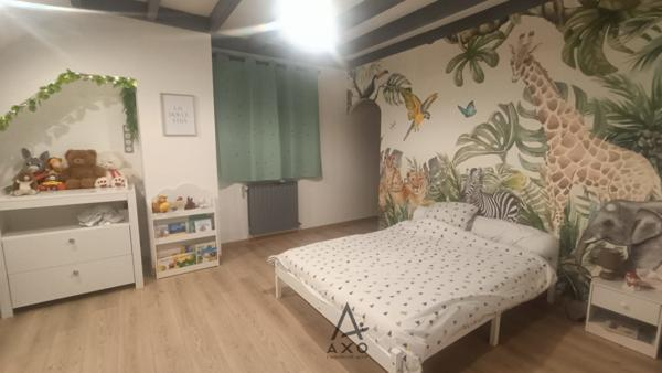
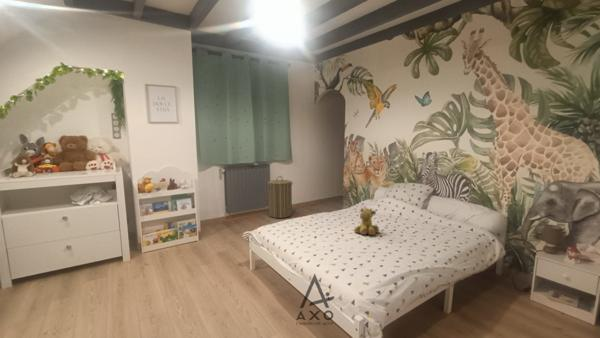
+ laundry hamper (280, 195)
+ giraffe plush (366, 220)
